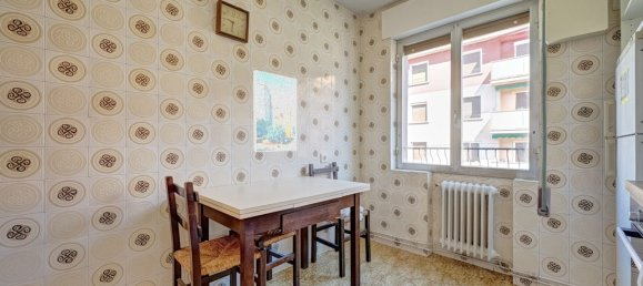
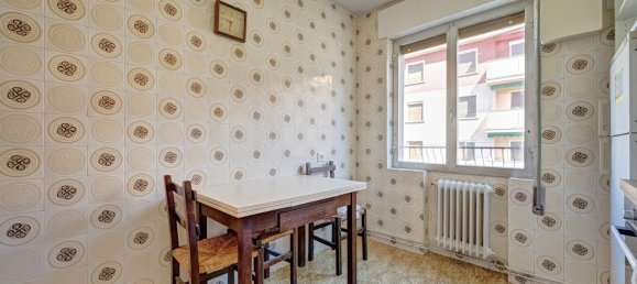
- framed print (275, 113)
